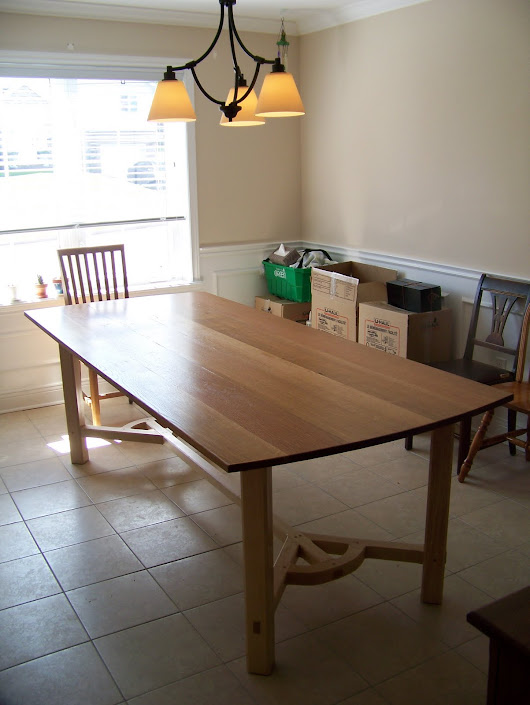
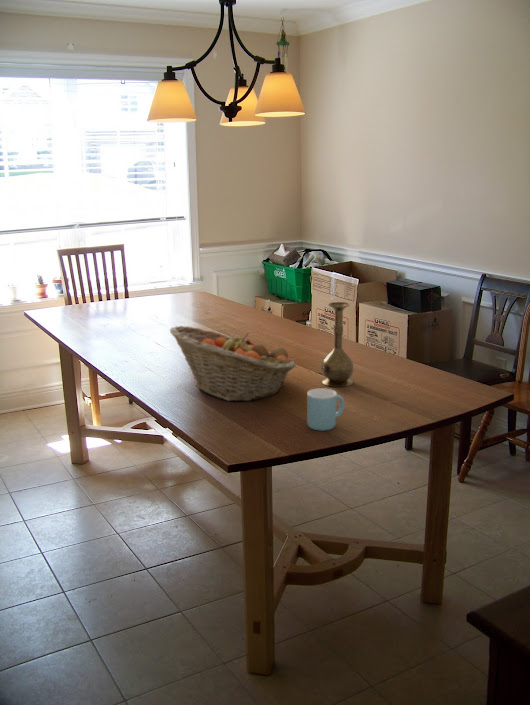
+ vase (338, 343)
+ mug (326, 408)
+ fruit basket (231, 357)
